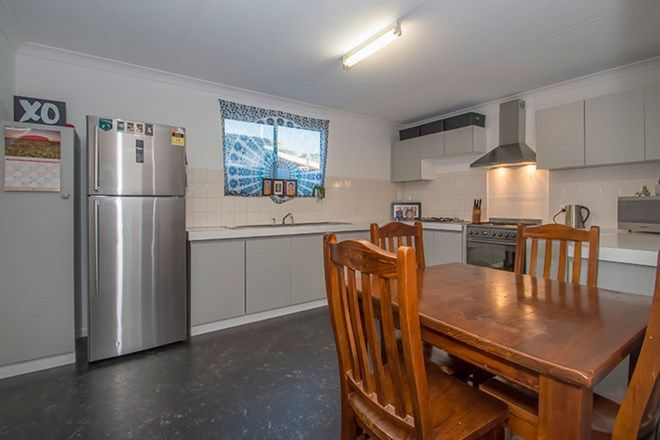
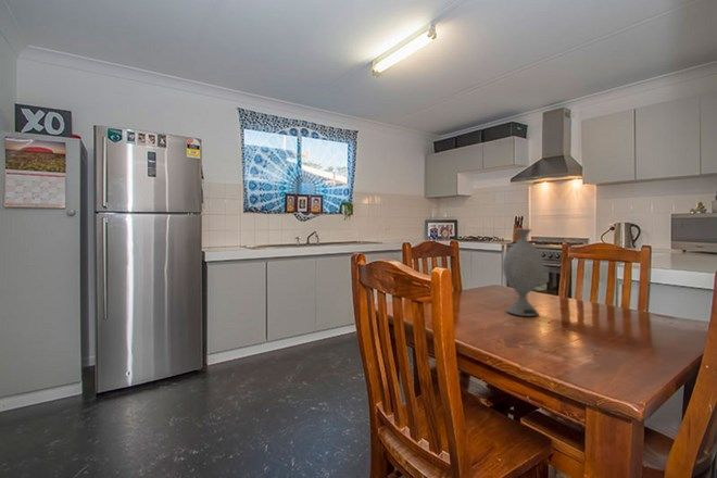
+ decorative vase (523, 271)
